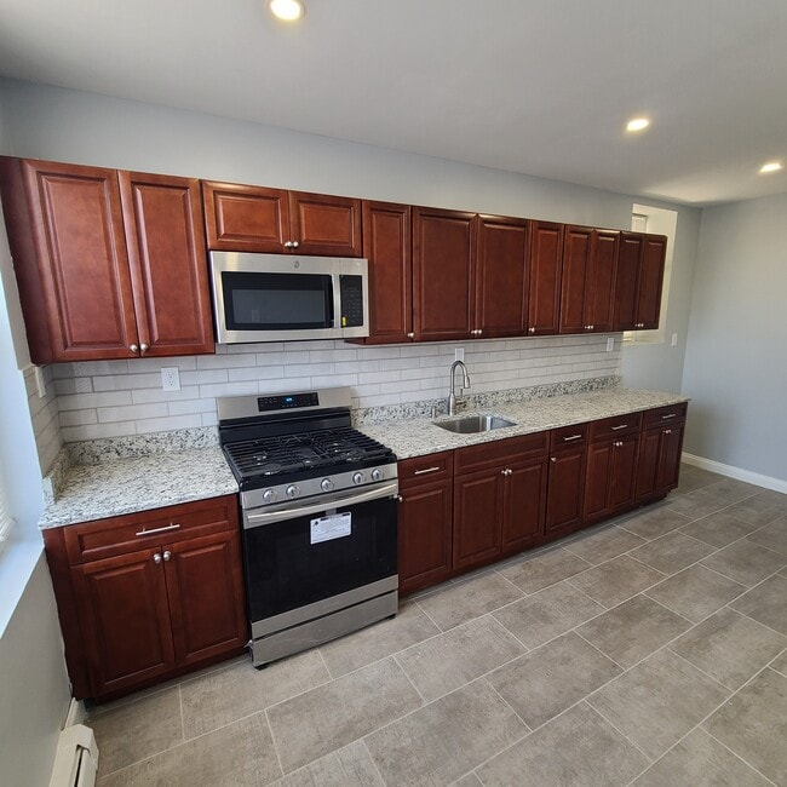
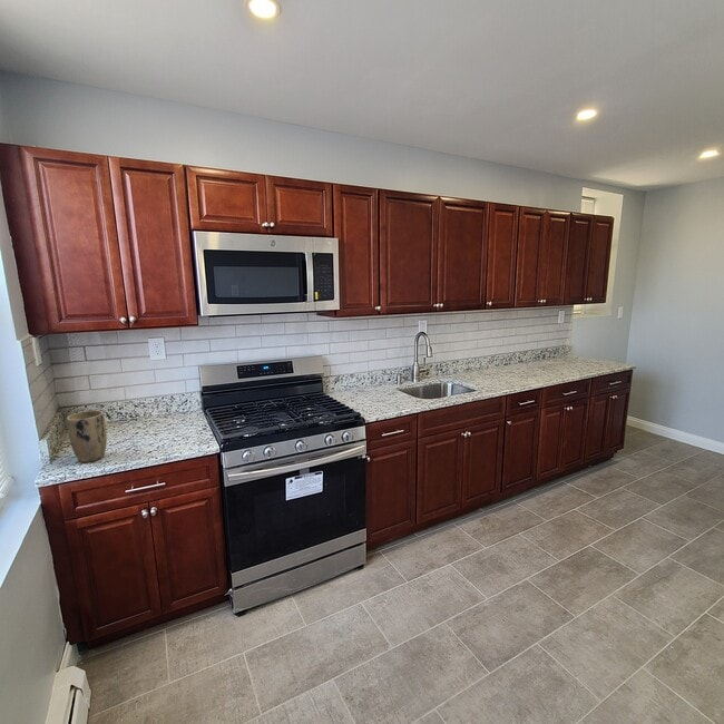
+ plant pot (88, 436)
